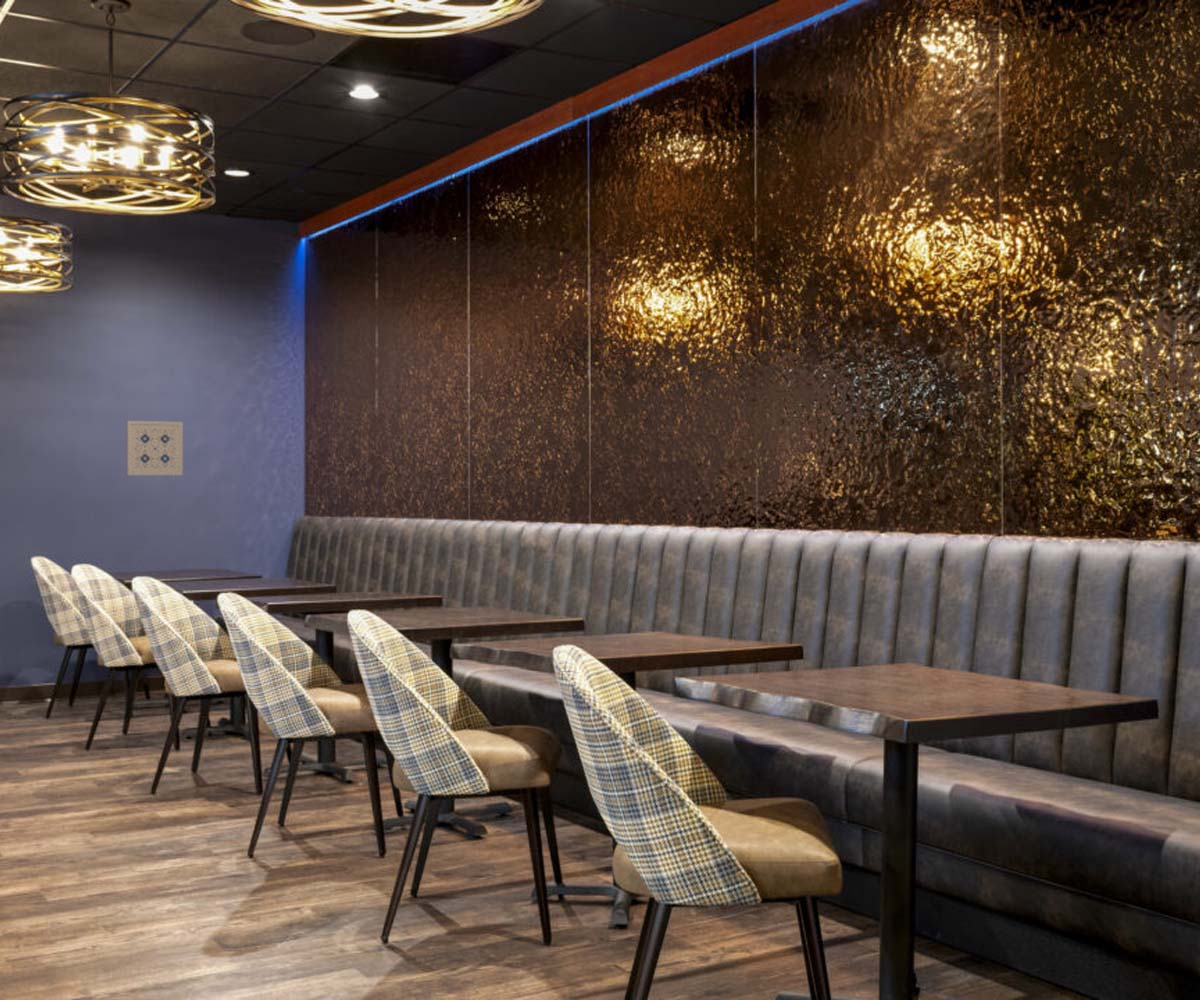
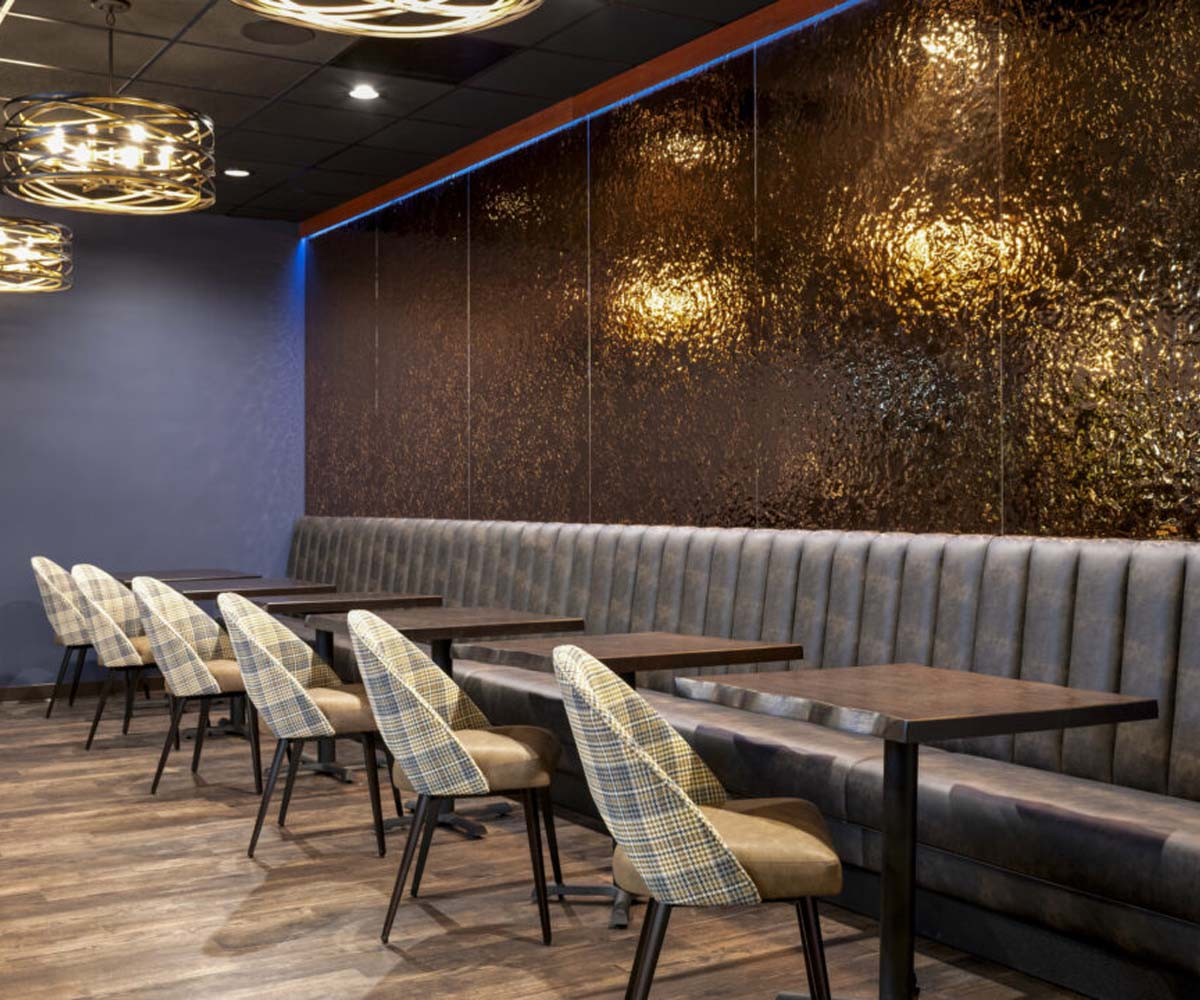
- wall art (154, 448)
